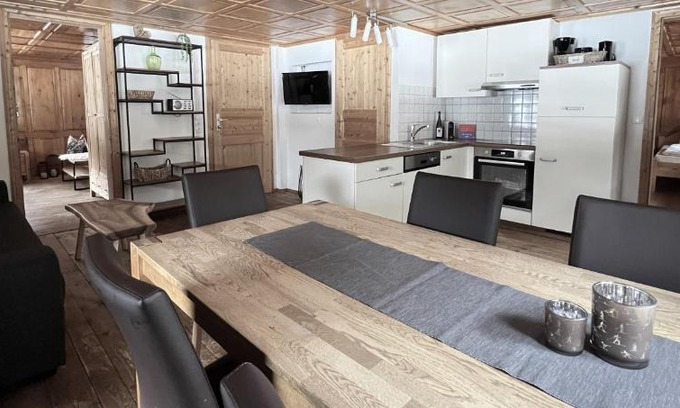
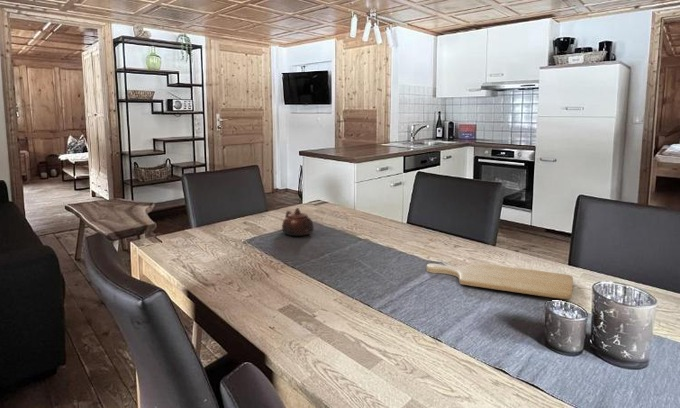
+ teapot (297, 220)
+ chopping board (494, 276)
